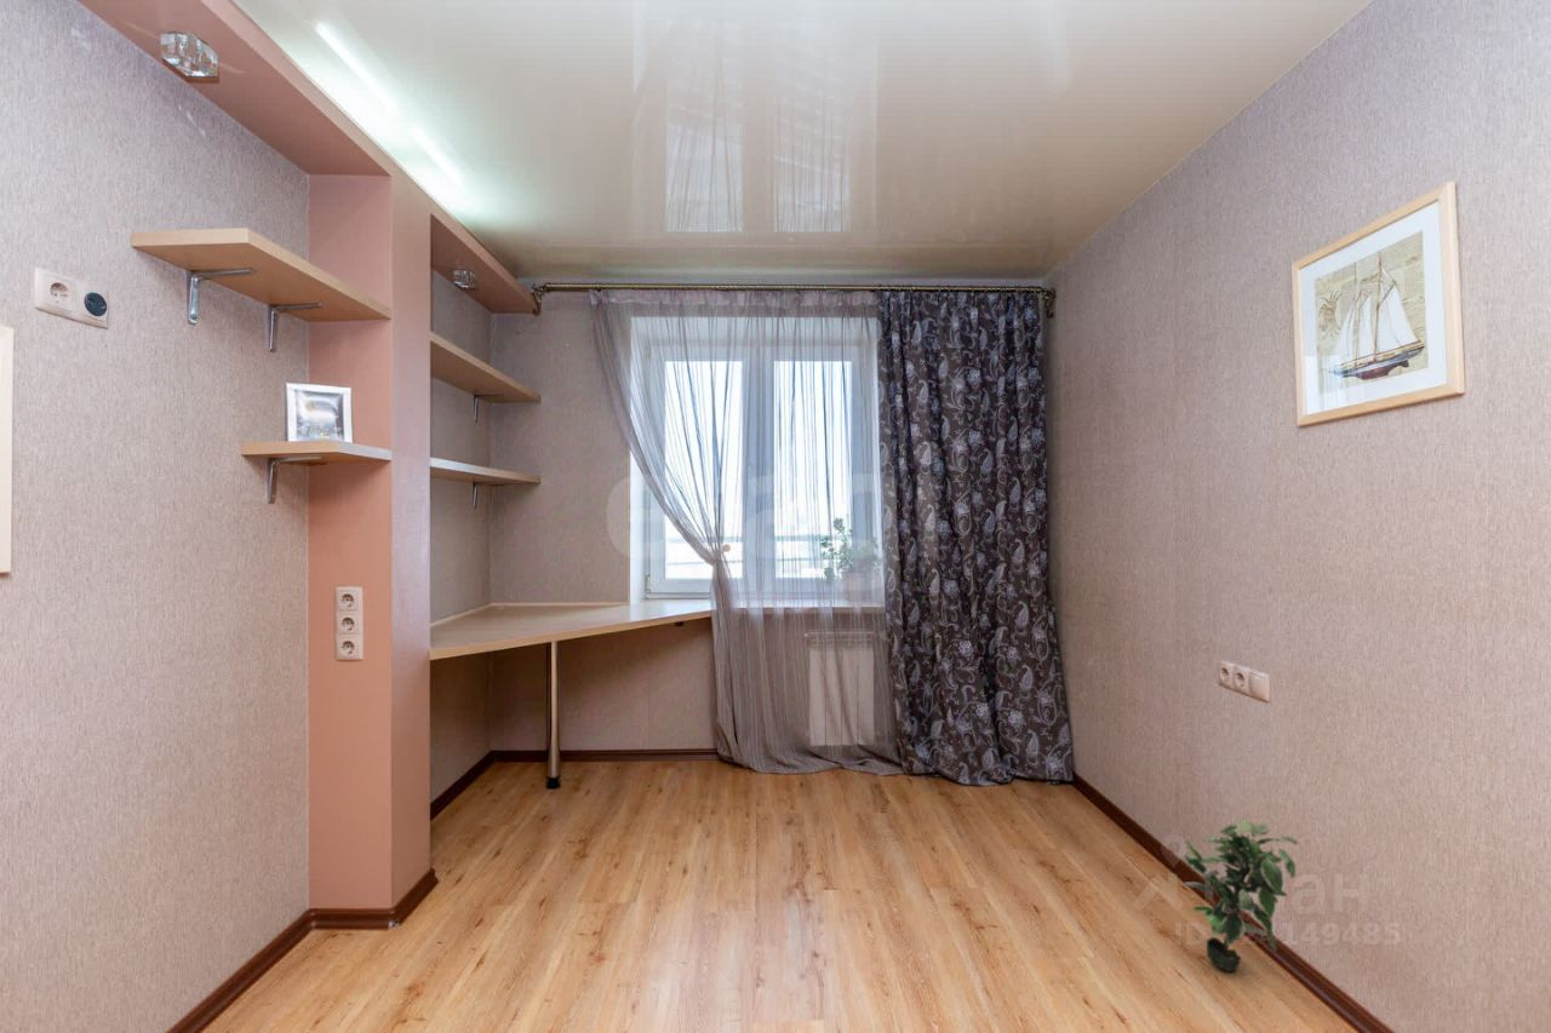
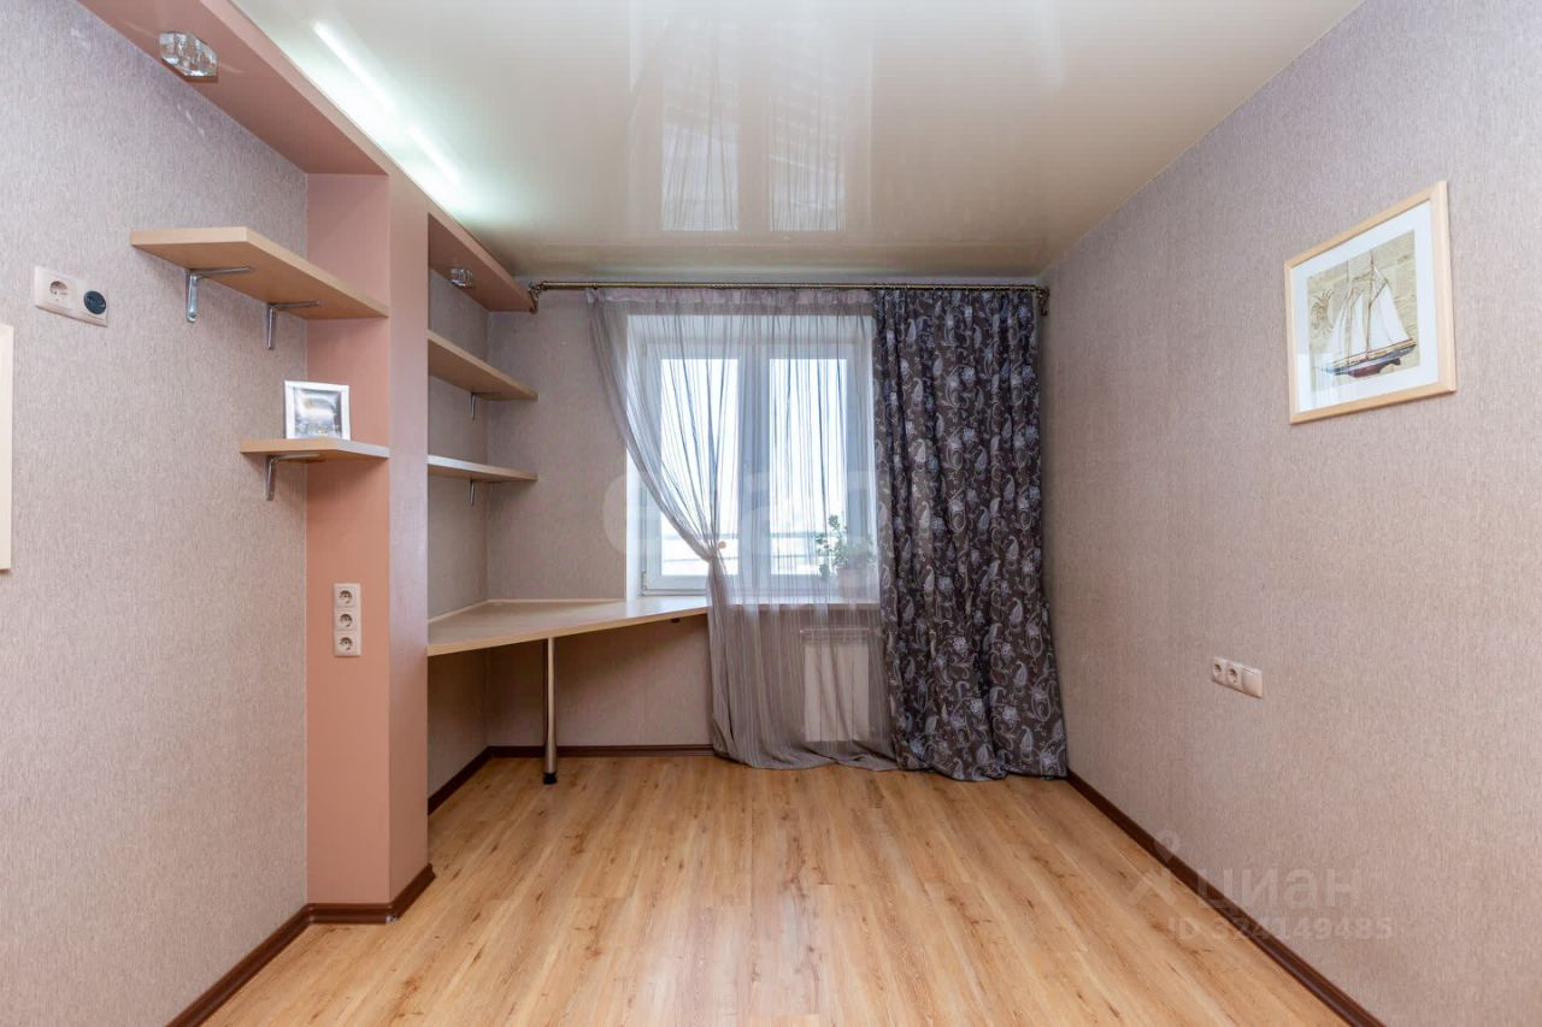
- potted plant (1241, 893)
